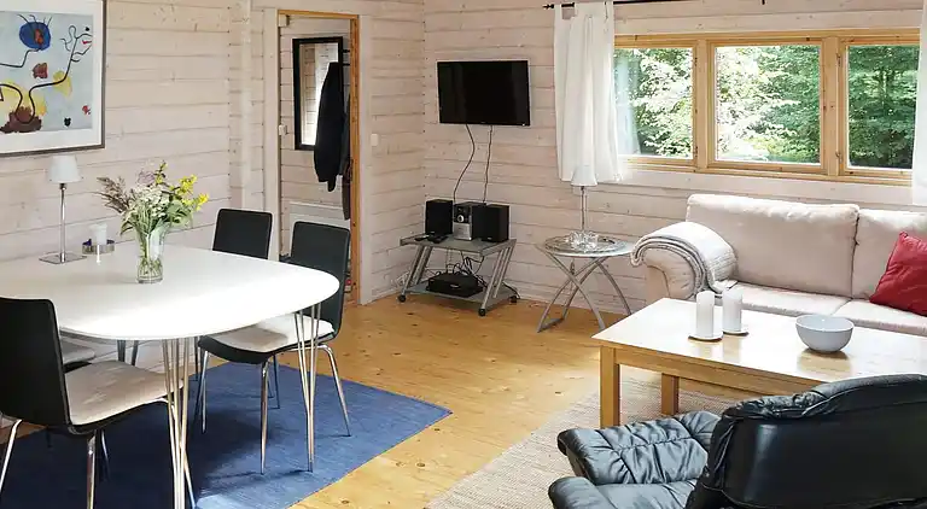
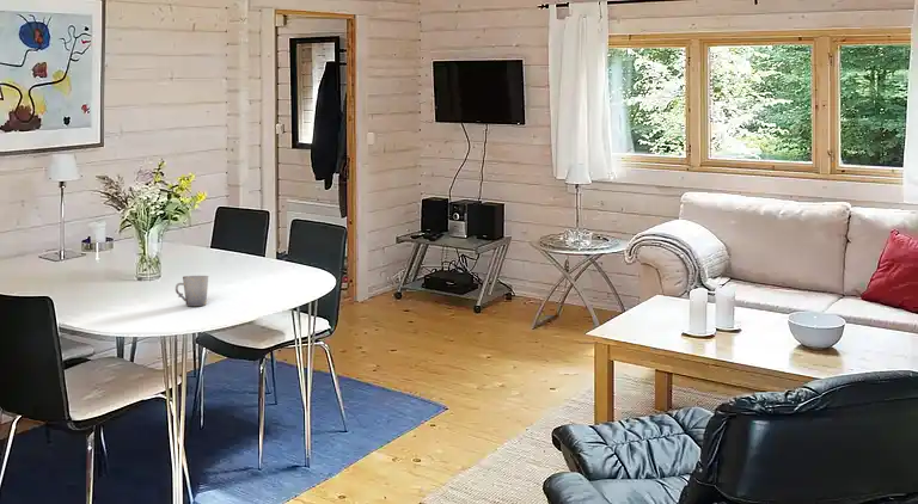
+ cup (191, 290)
